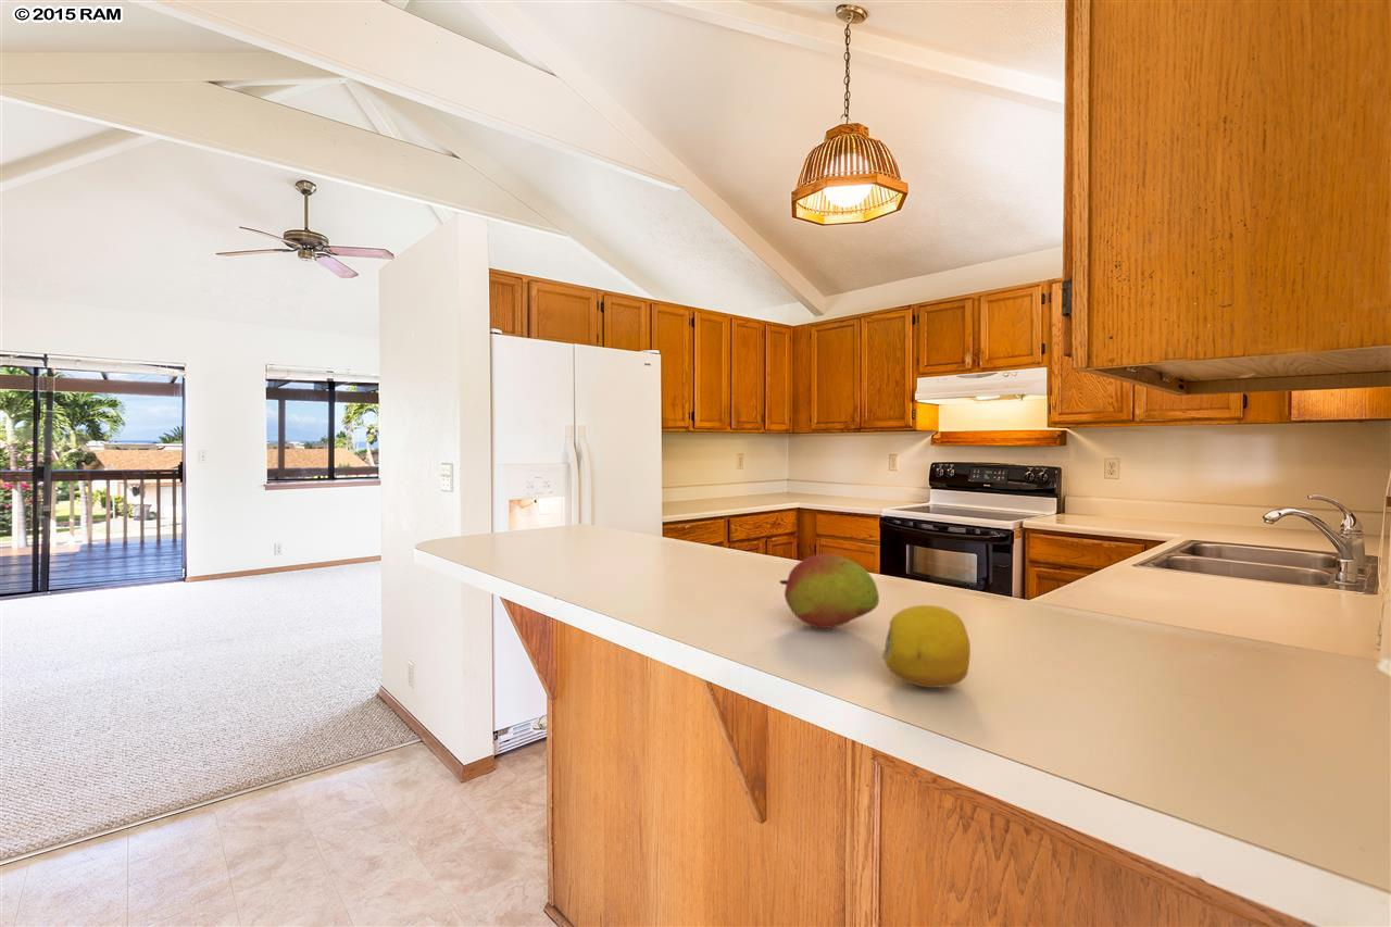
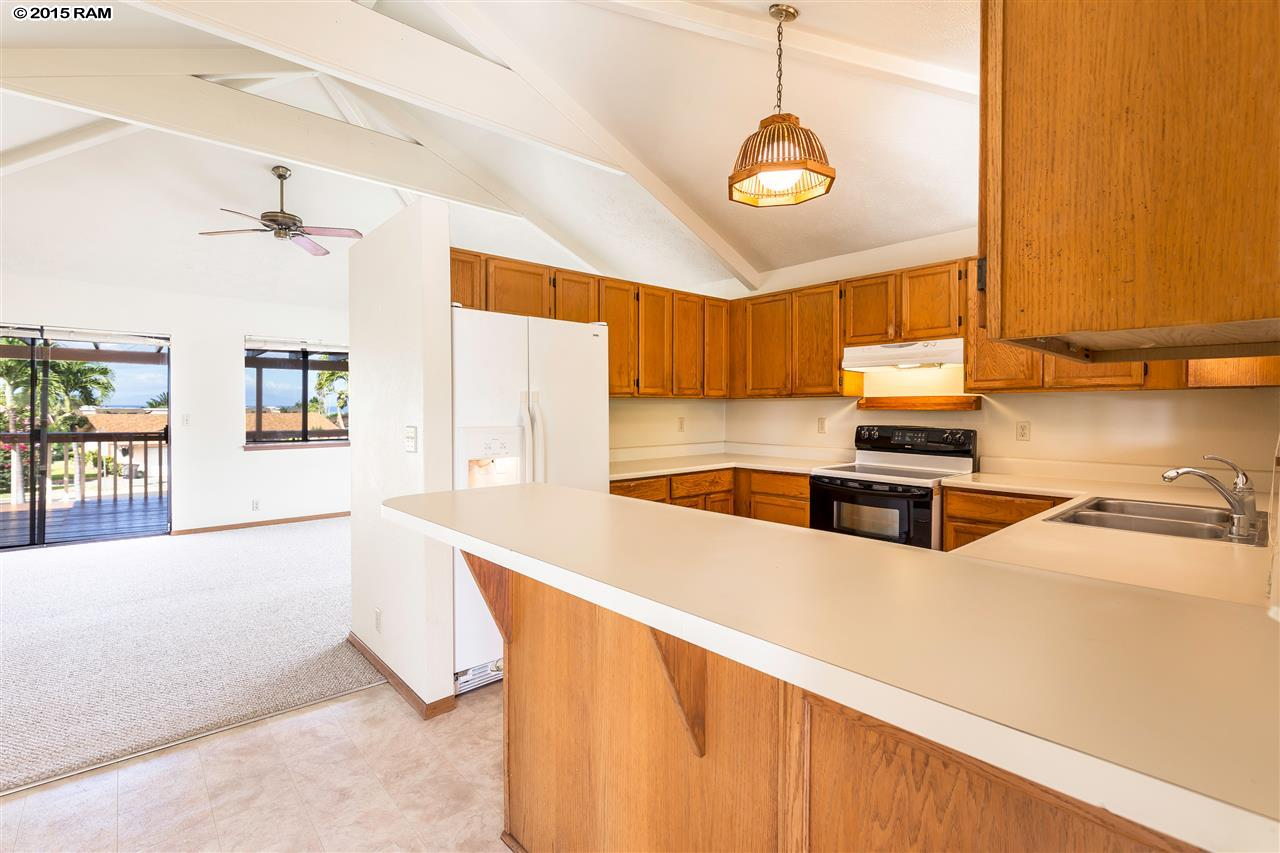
- fruit (827, 590)
- fruit (927, 646)
